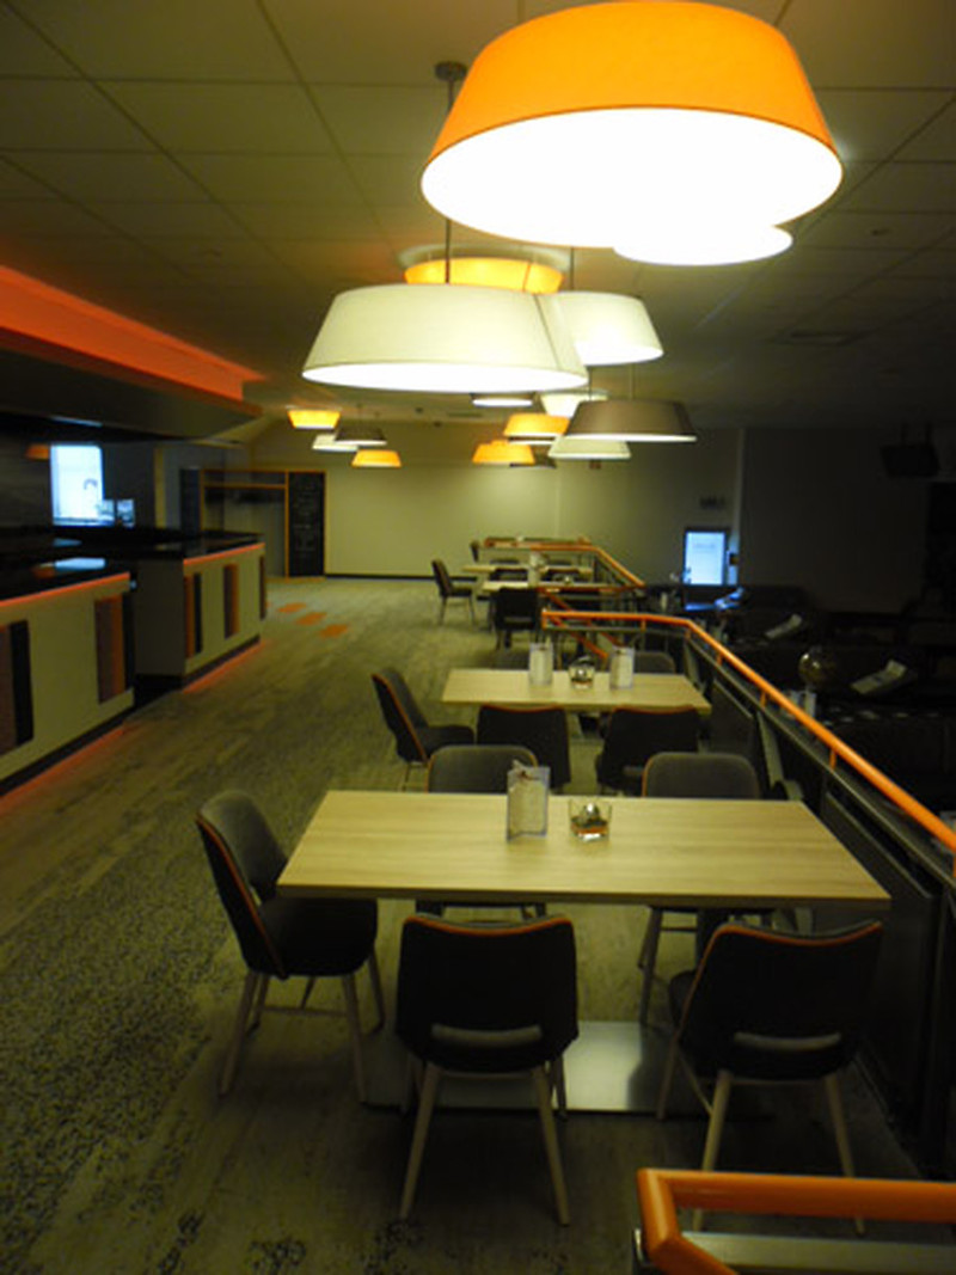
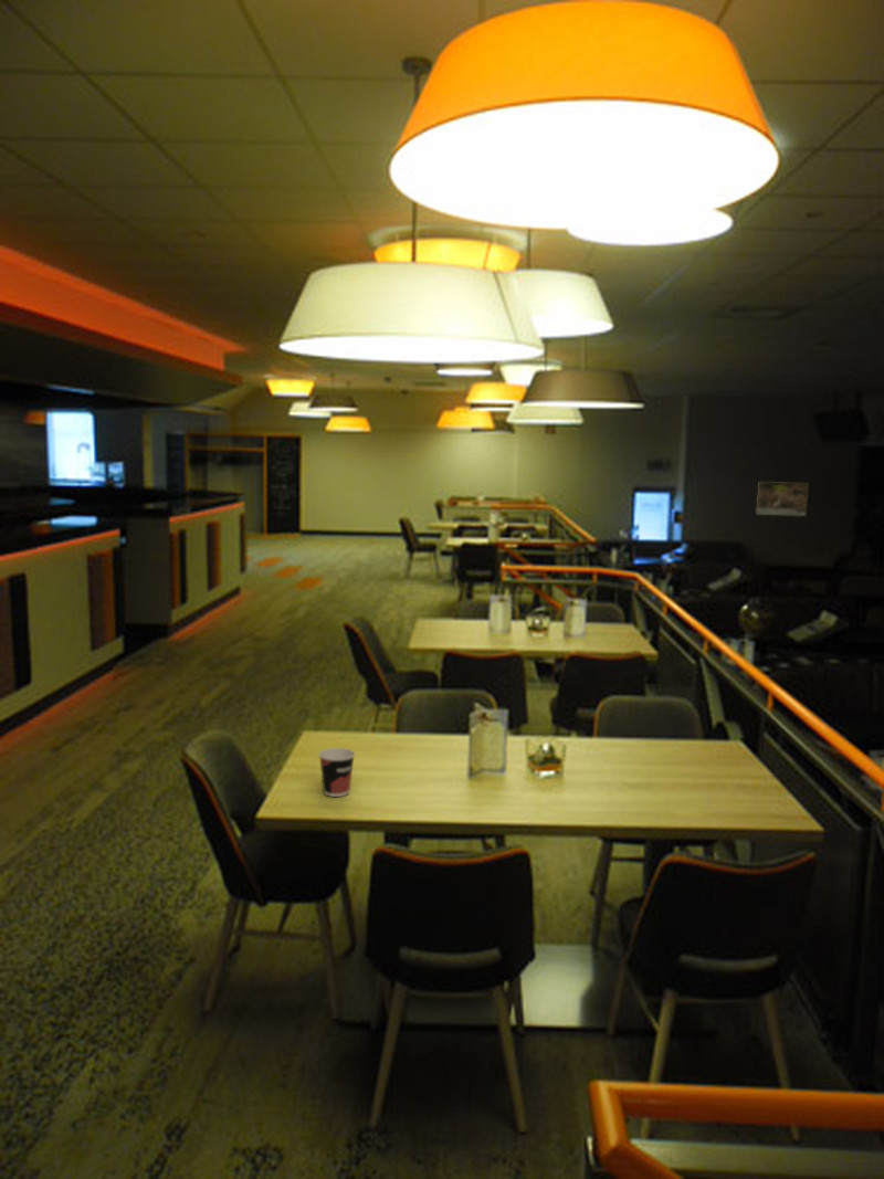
+ cup (336, 772)
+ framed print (781, 498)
